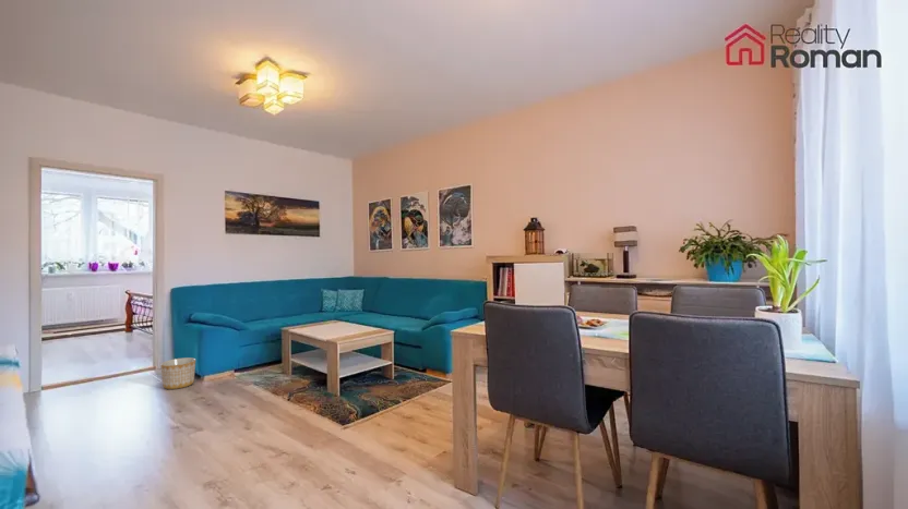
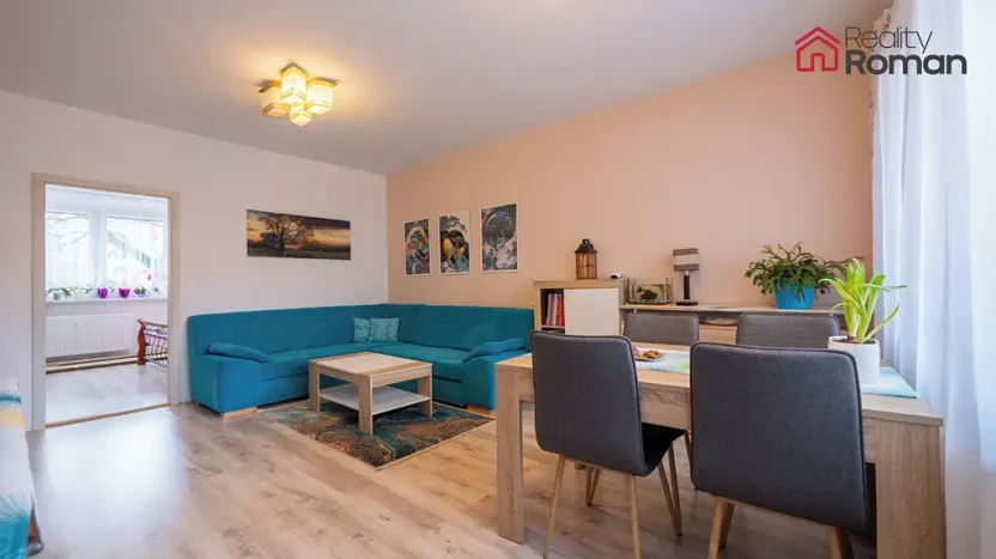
- planter (178, 373)
